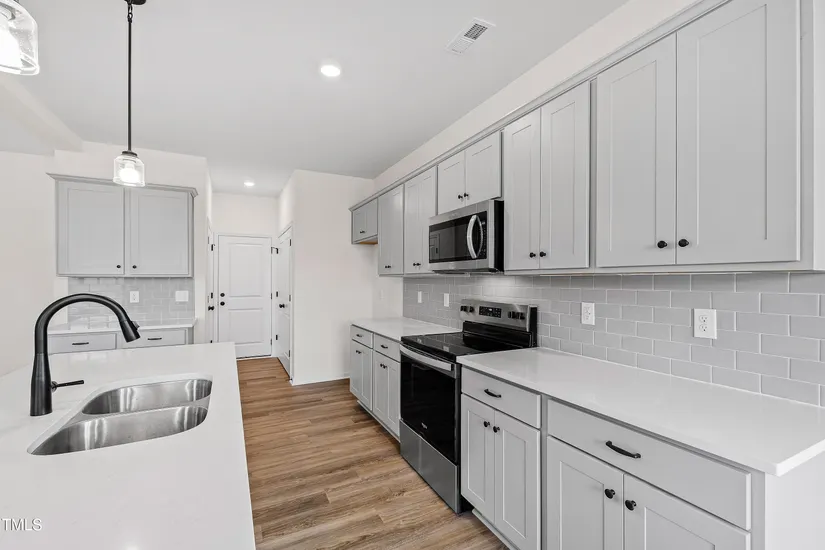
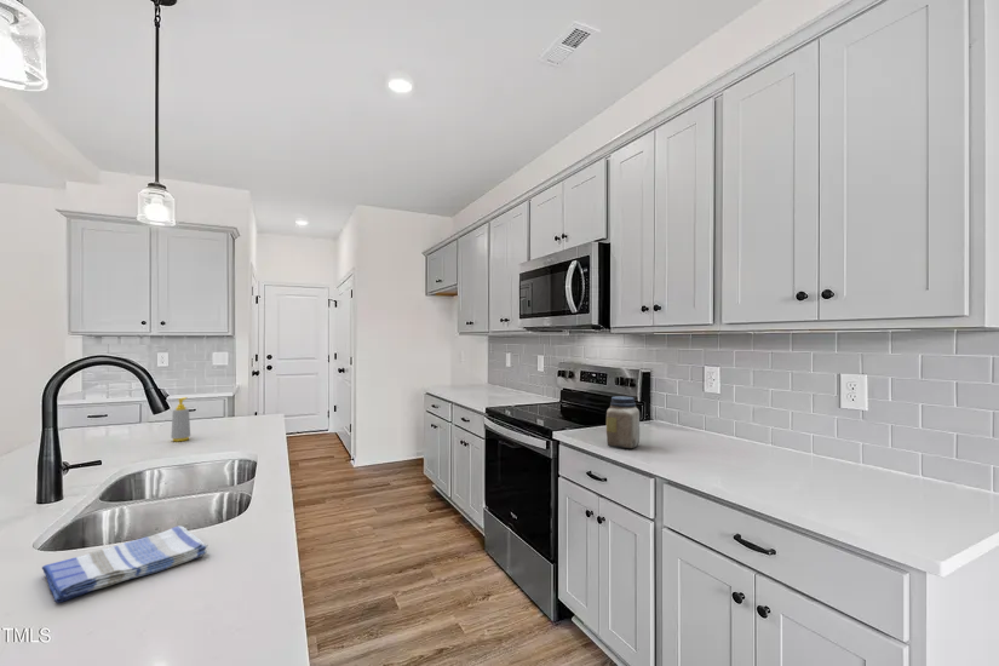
+ dish towel (128, 557)
+ soap bottle (180, 419)
+ jar (622, 420)
